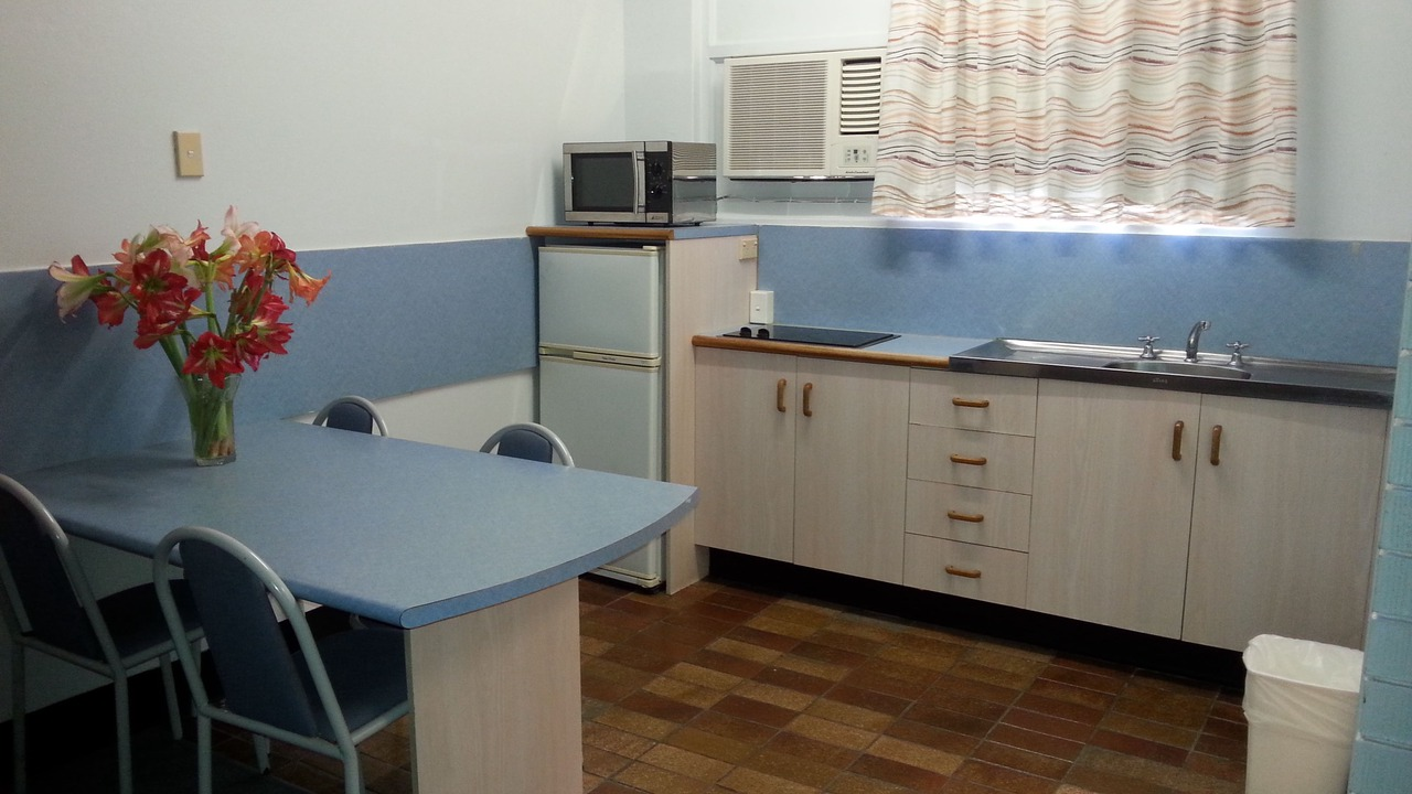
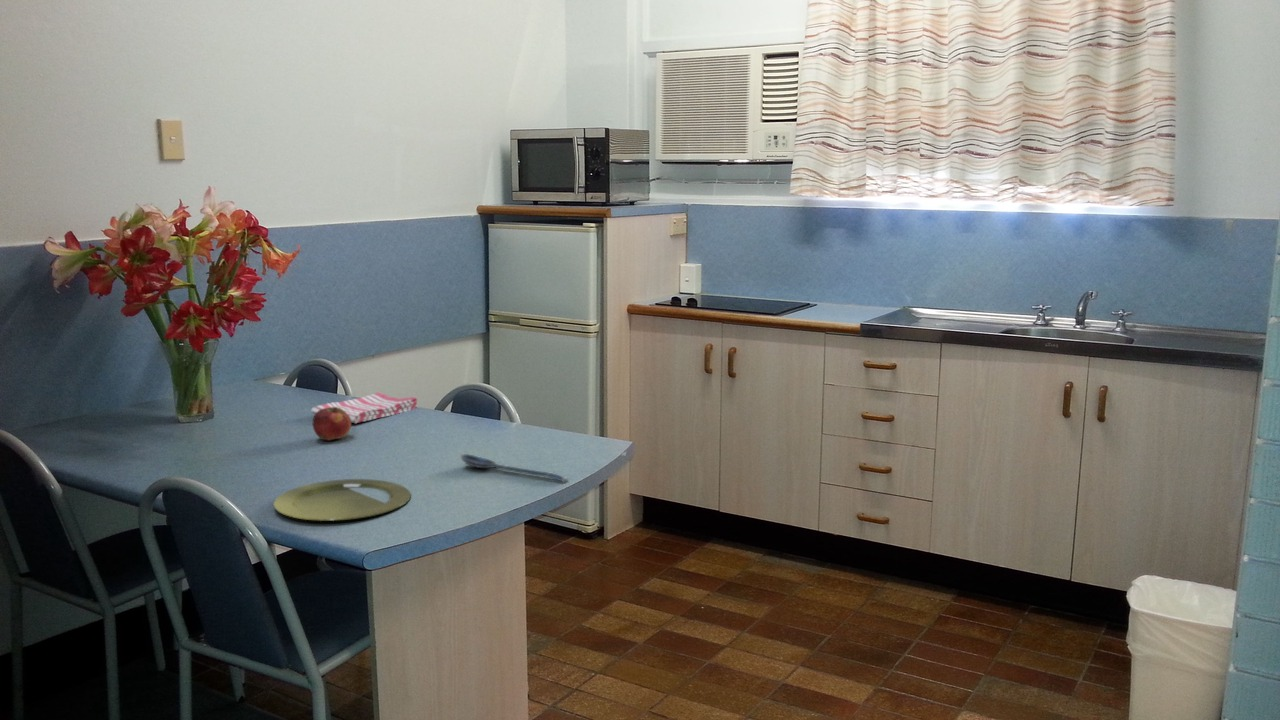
+ spoon (510, 468)
+ fruit (331, 422)
+ dish towel (365, 406)
+ plate (343, 499)
